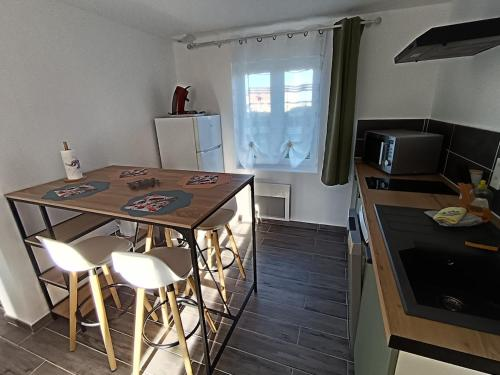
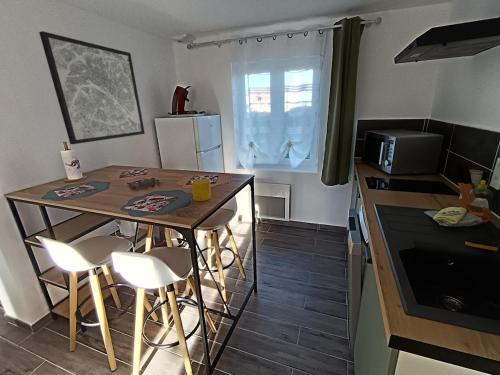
+ wall art (103, 93)
+ cup (201, 189)
